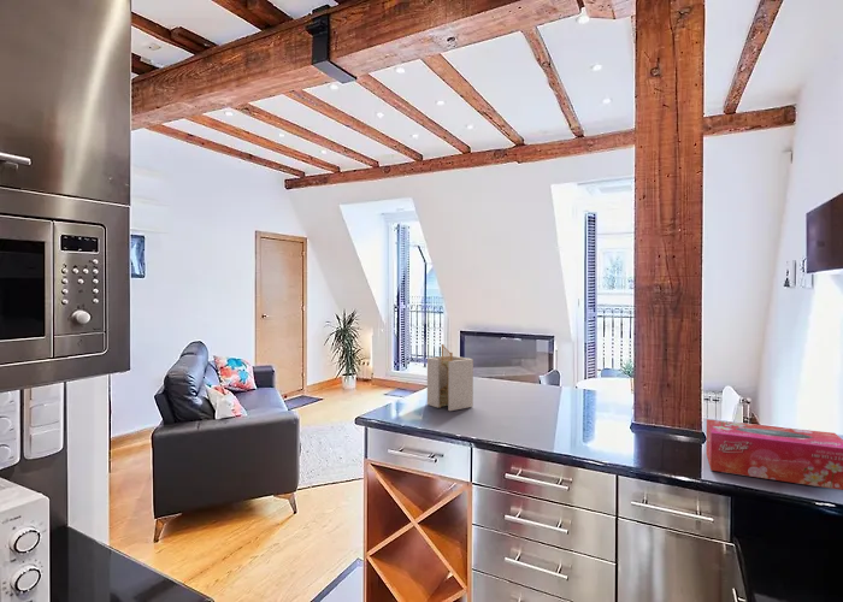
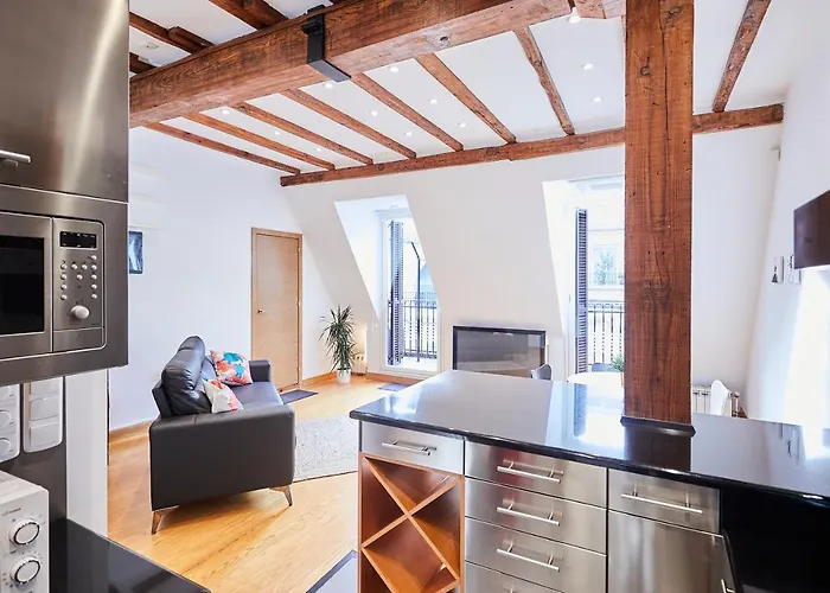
- utensil holder (449, 374)
- tissue box (772, 452)
